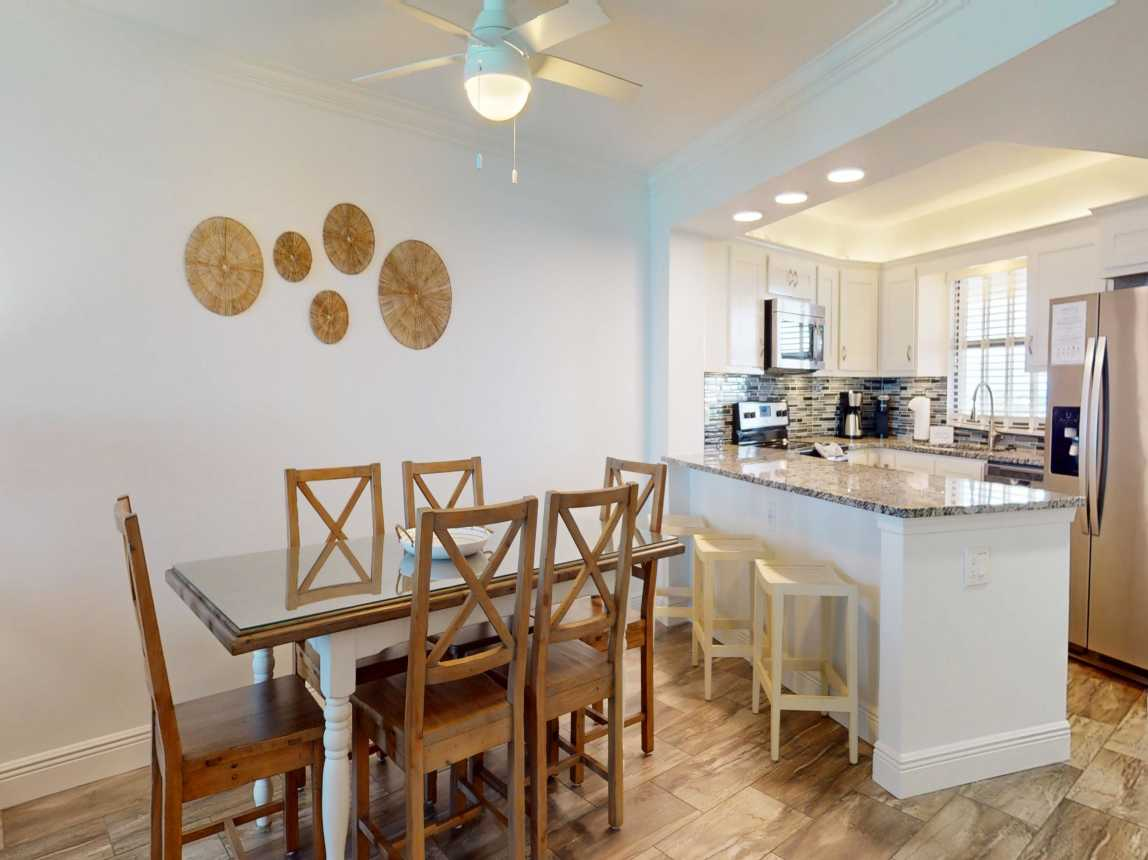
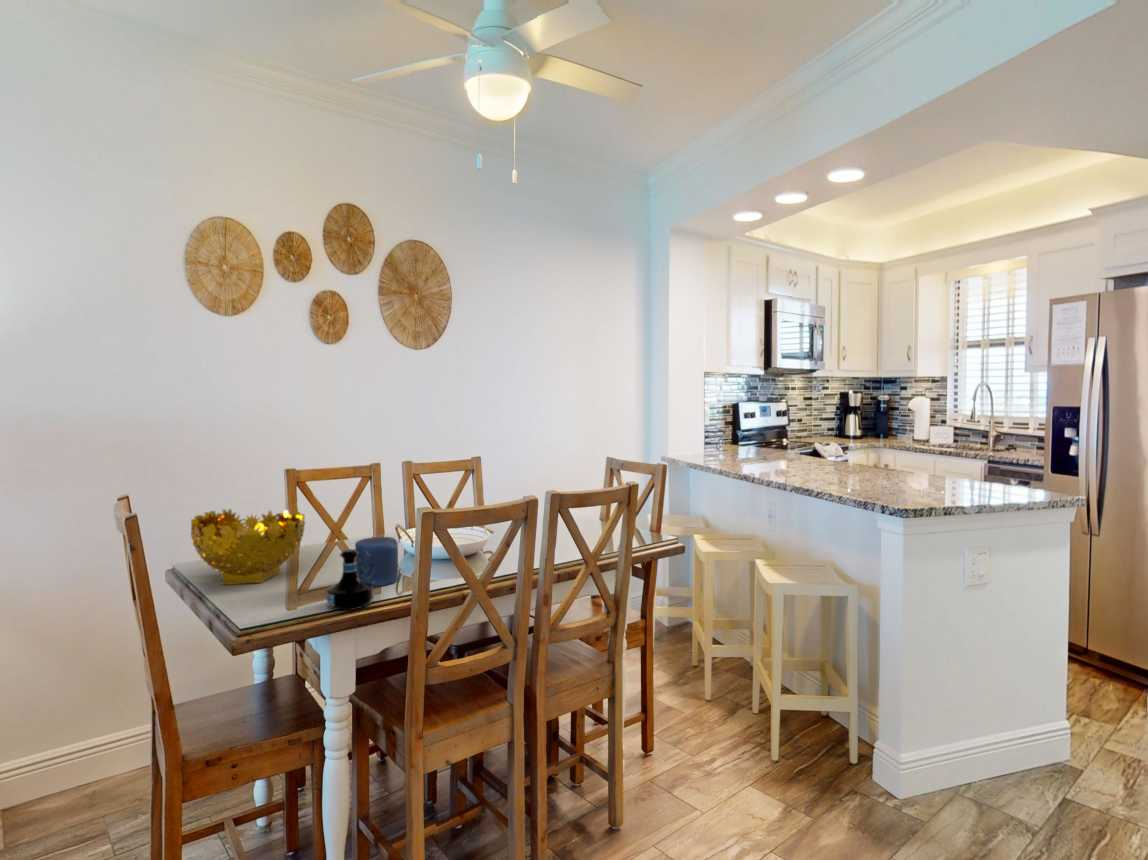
+ tequila bottle (349, 577)
+ decorative bowl (250, 545)
+ candle (377, 560)
